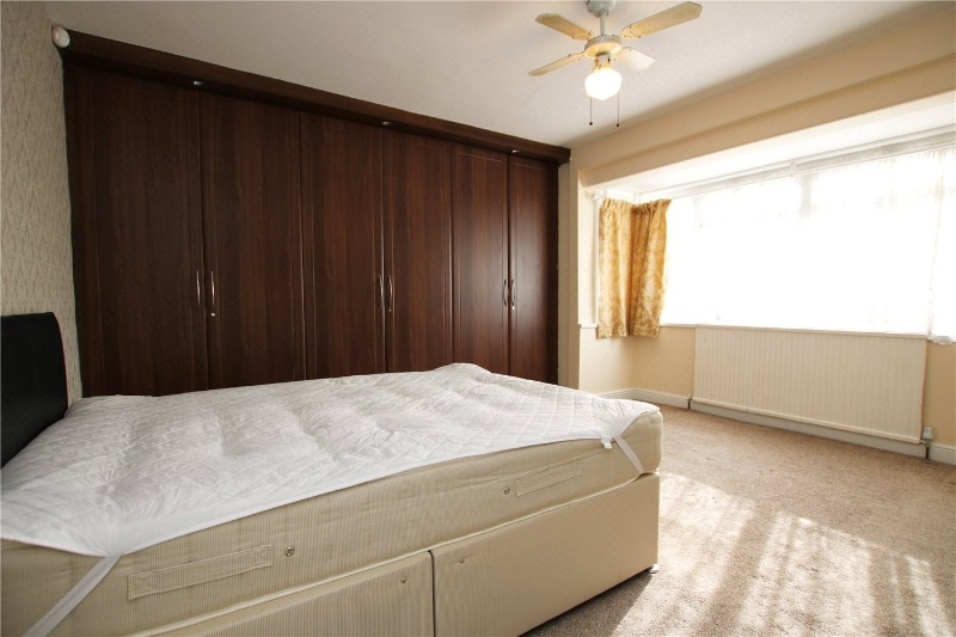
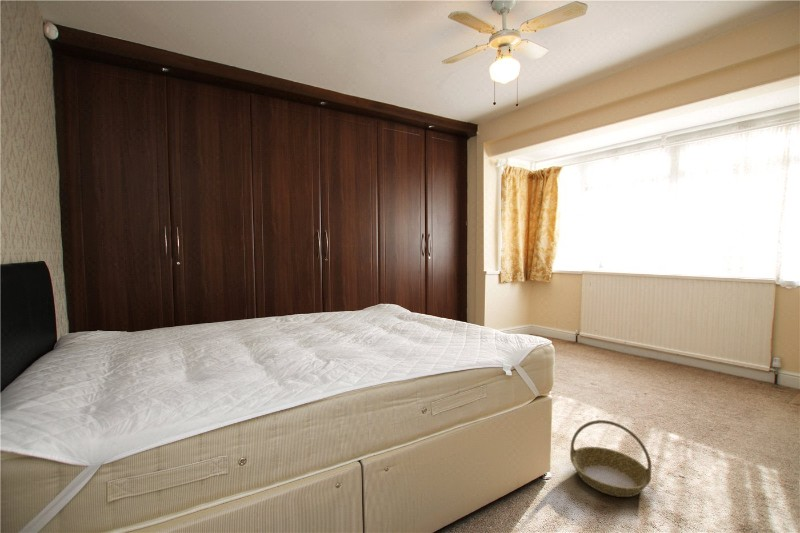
+ basket (609, 450)
